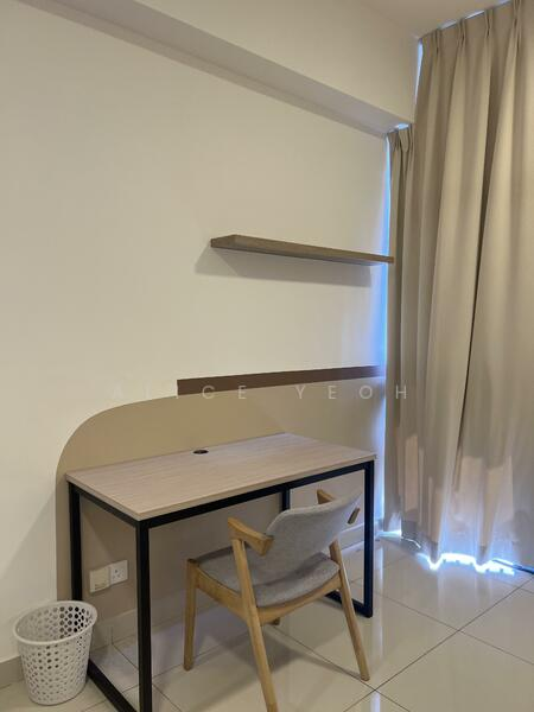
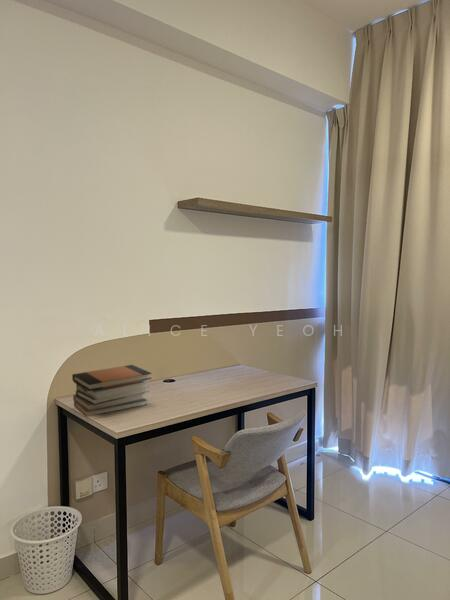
+ book stack (112, 389)
